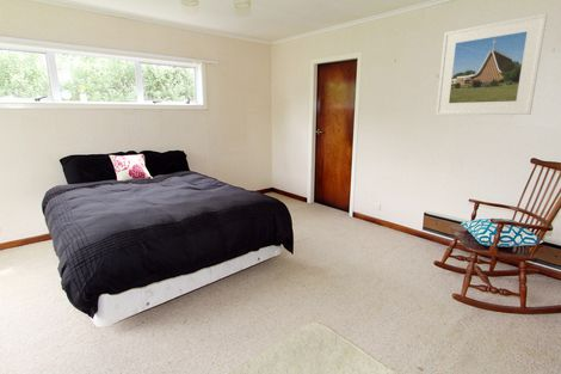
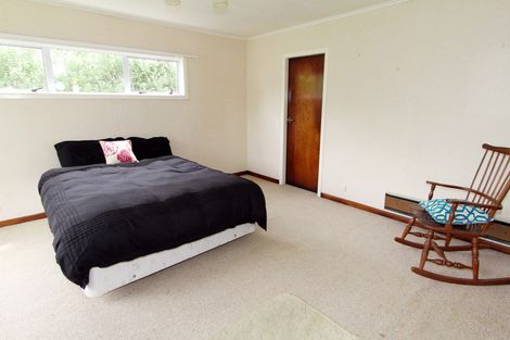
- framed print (485, 70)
